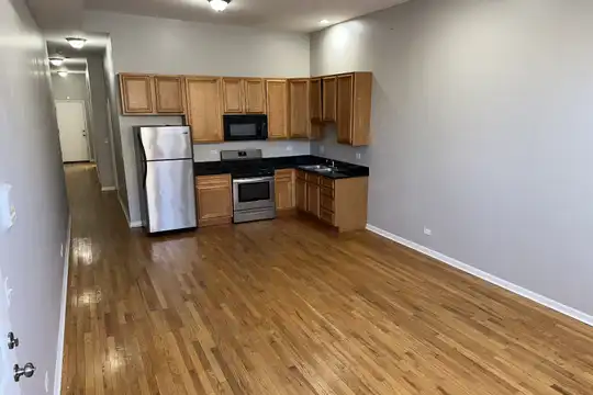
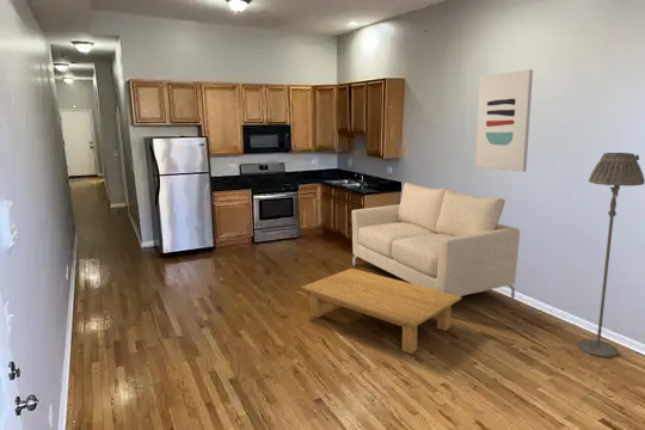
+ wall art (502, 122)
+ floor lamp (607, 254)
+ coffee table (377, 306)
+ sofa (424, 236)
